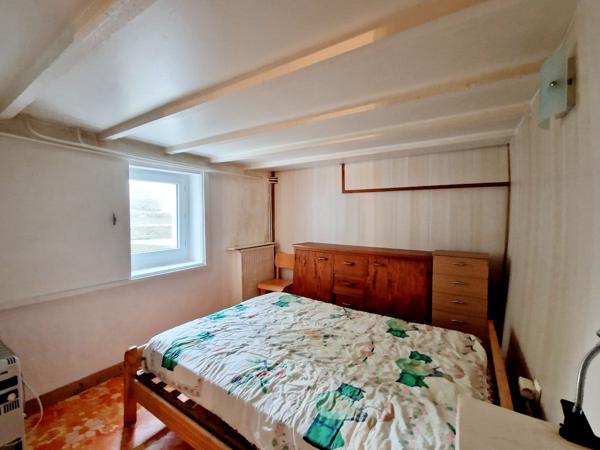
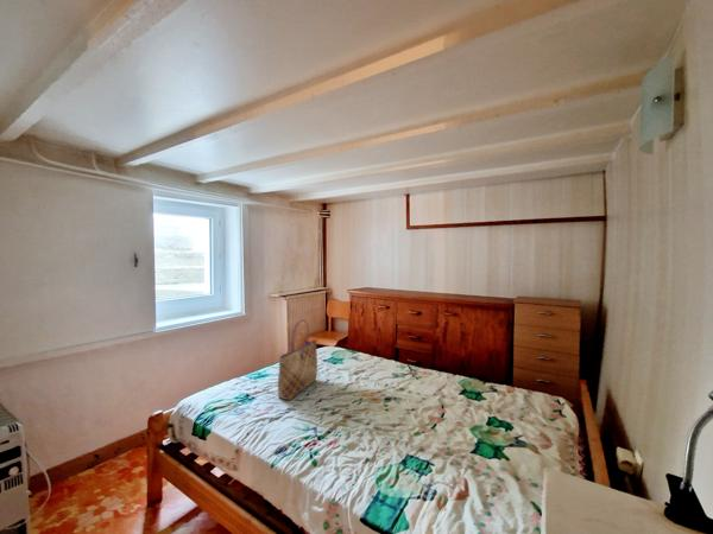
+ tote bag (298, 354)
